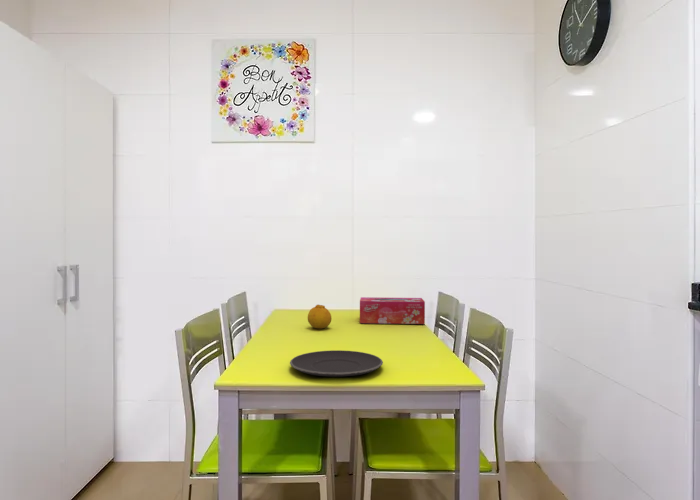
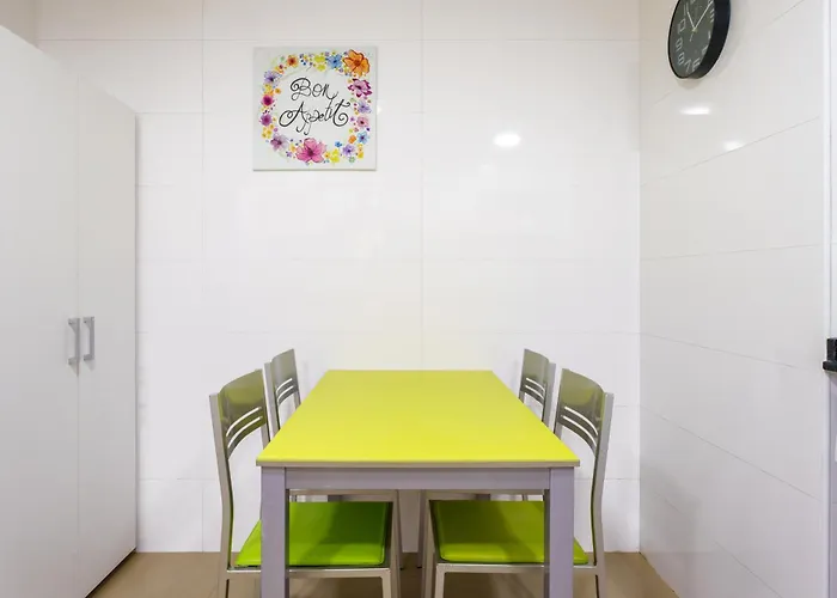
- plate (336, 364)
- fruit (319, 316)
- tissue box (391, 310)
